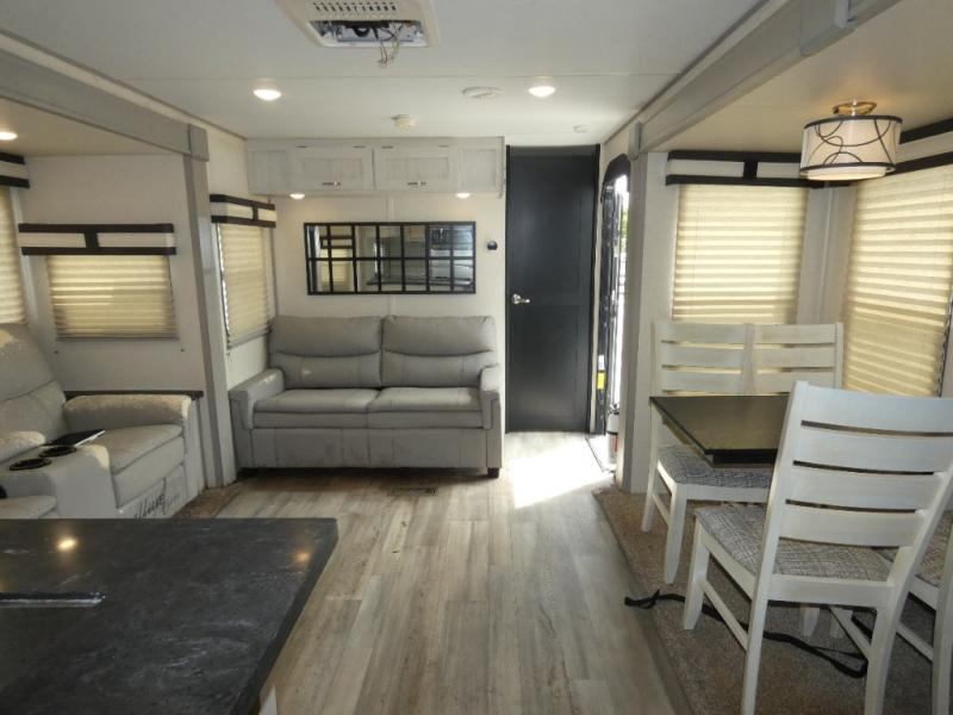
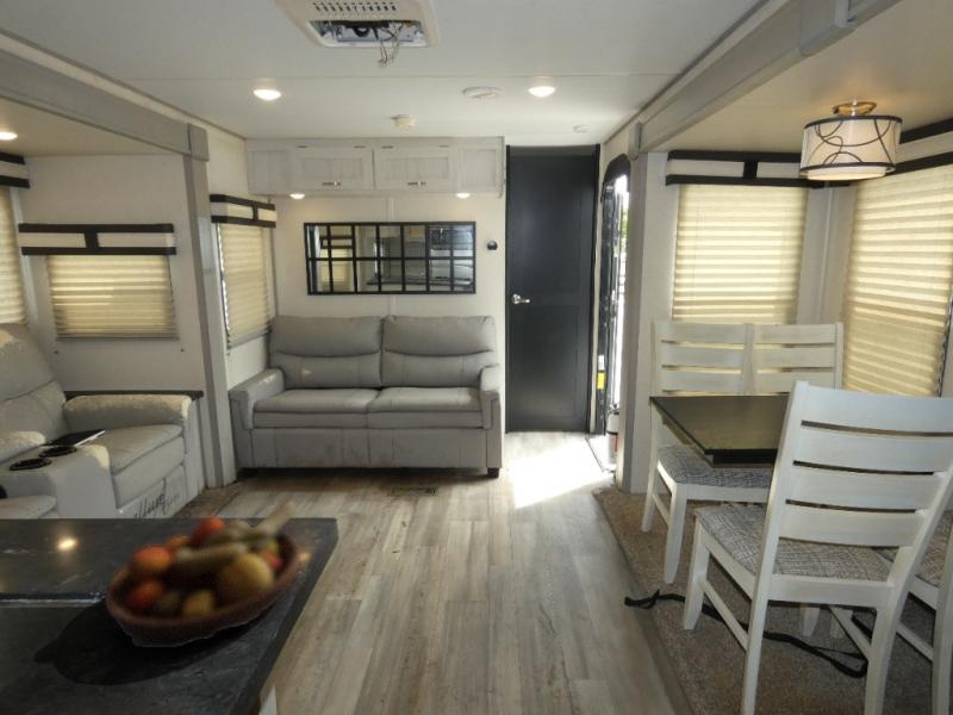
+ fruit bowl (208, 559)
